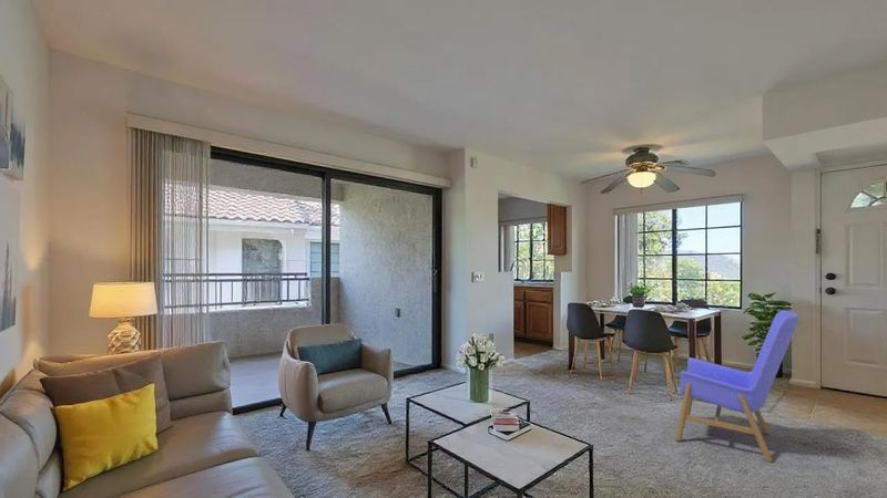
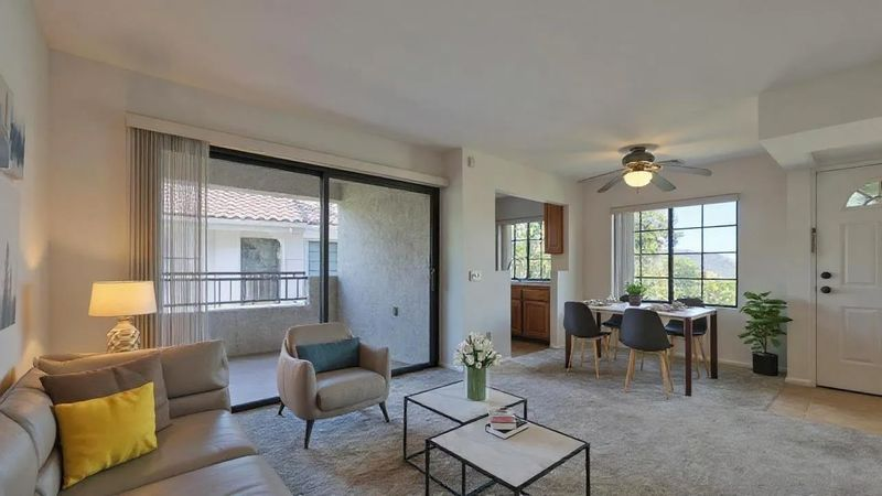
- armchair (735, 374)
